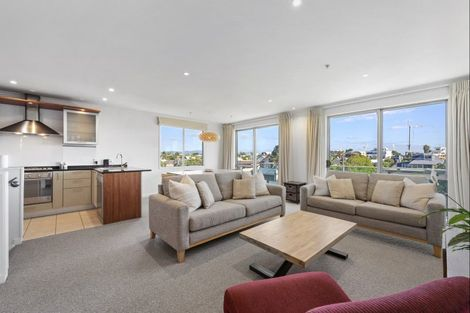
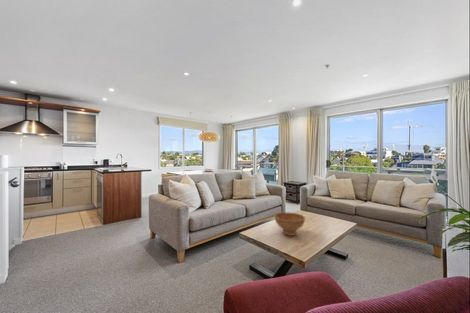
+ bowl (289, 224)
